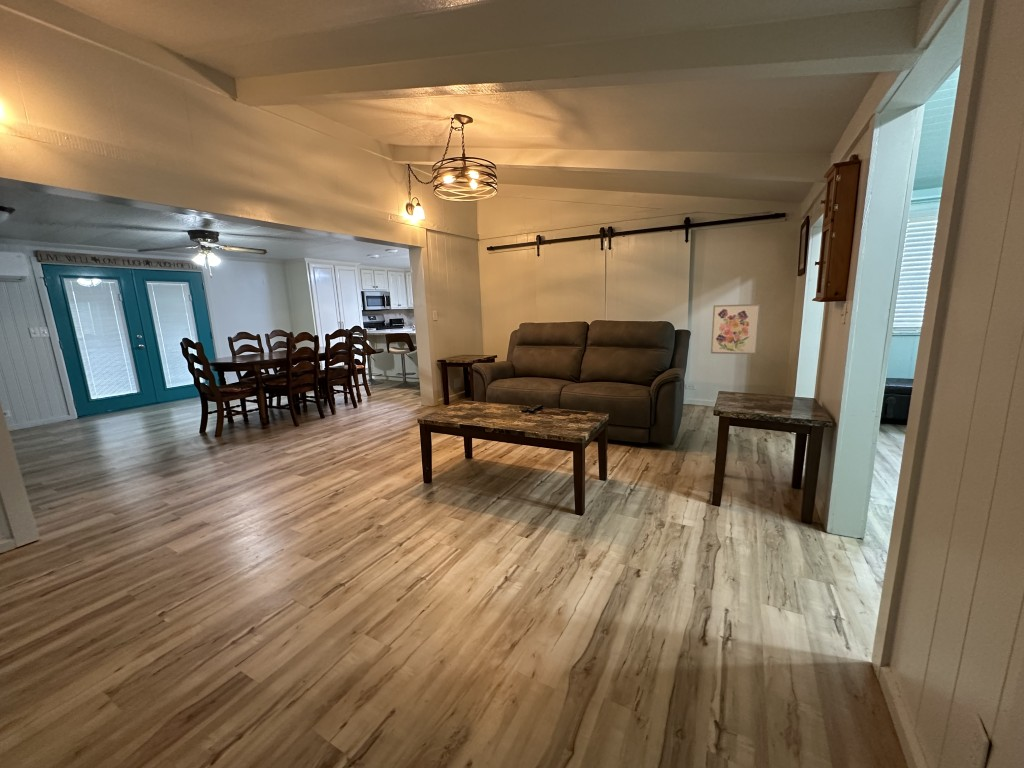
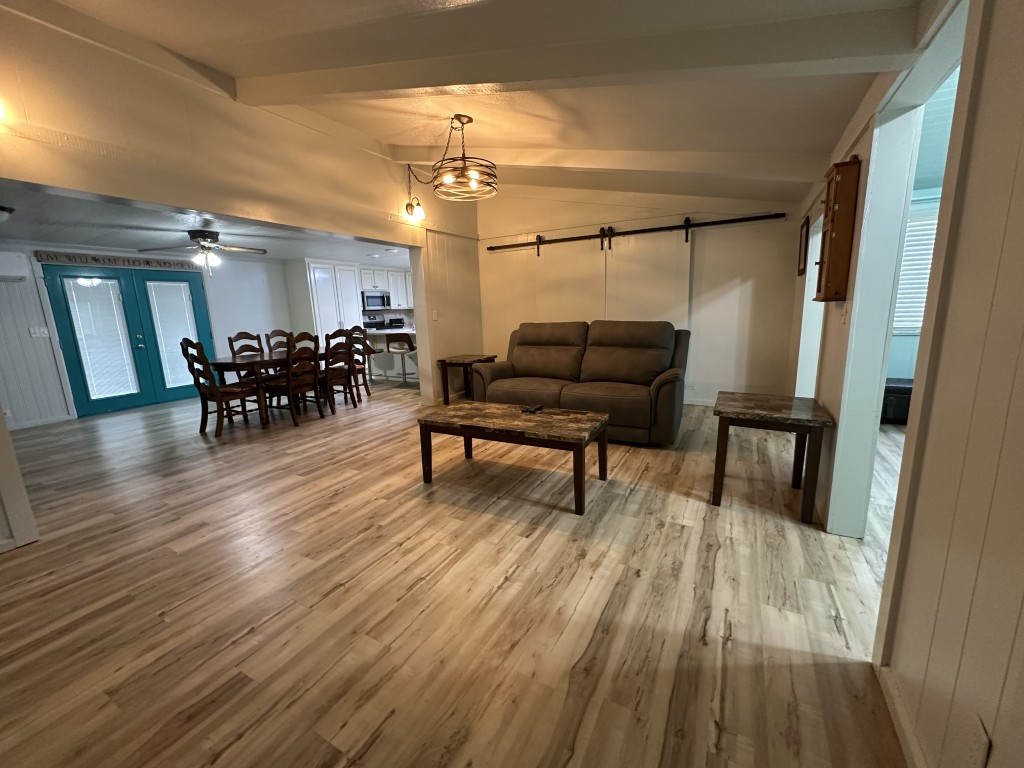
- wall art (734, 329)
